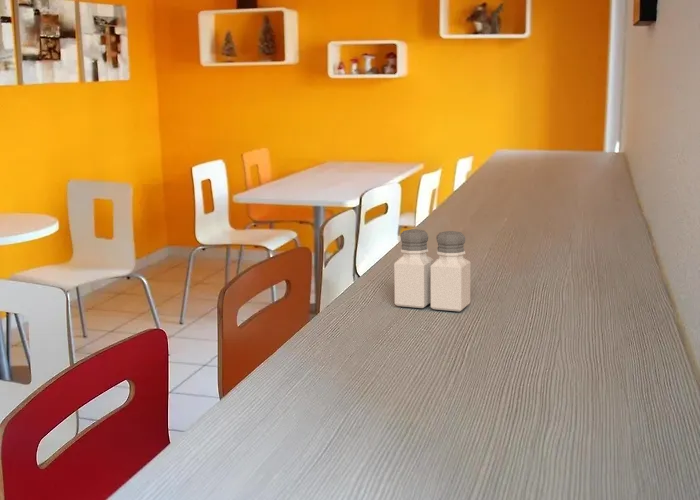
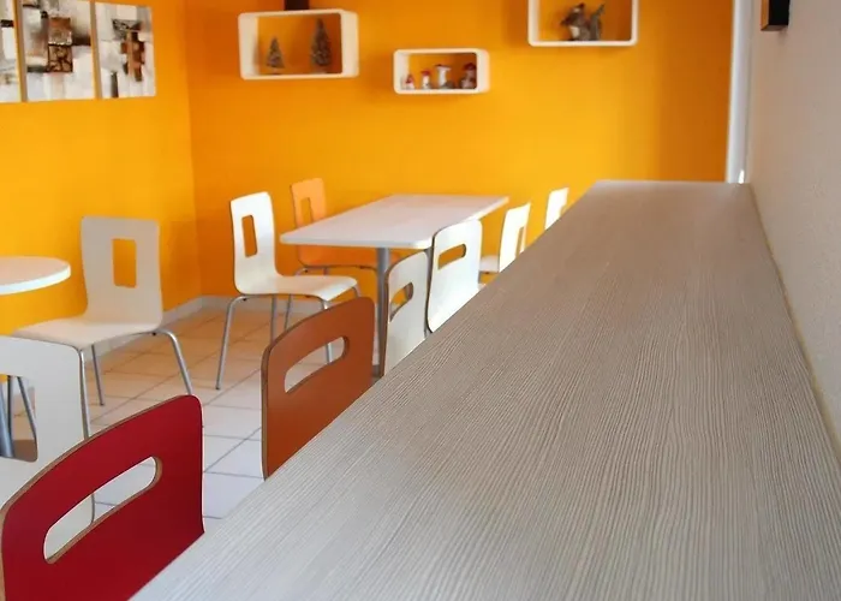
- salt and pepper shaker (432, 268)
